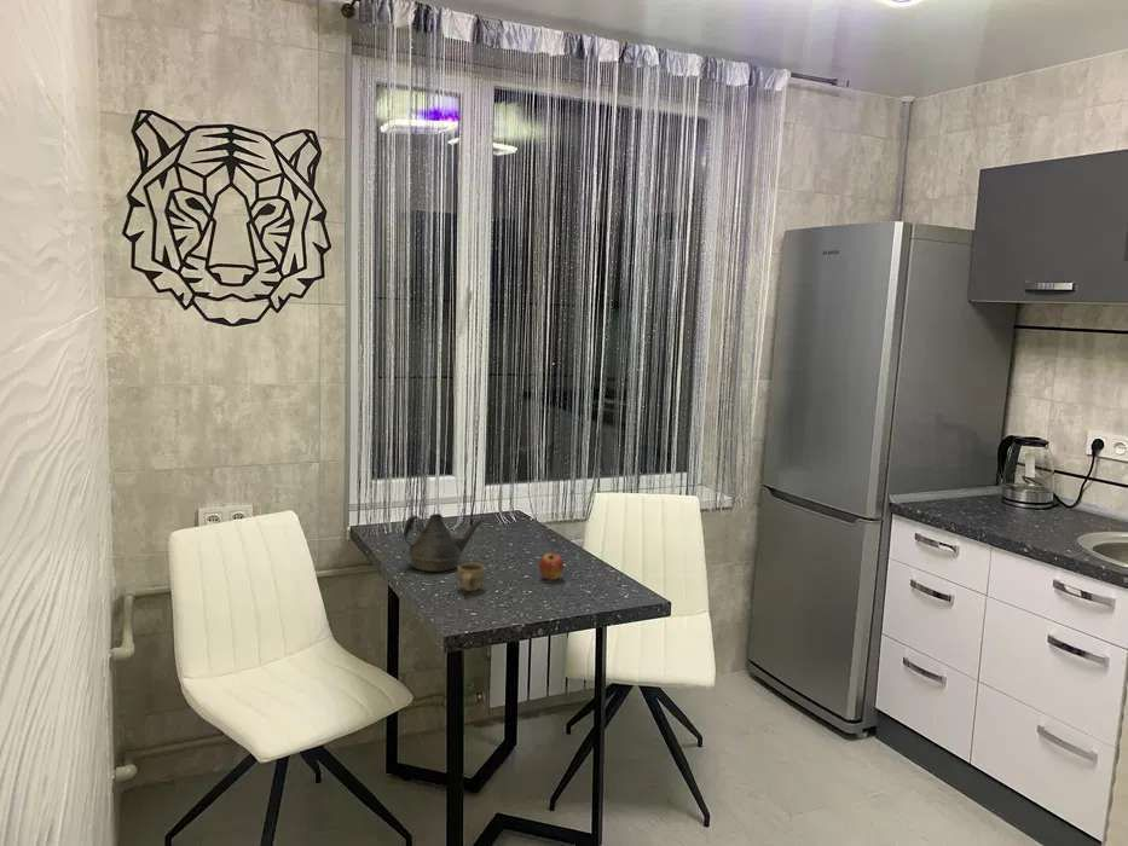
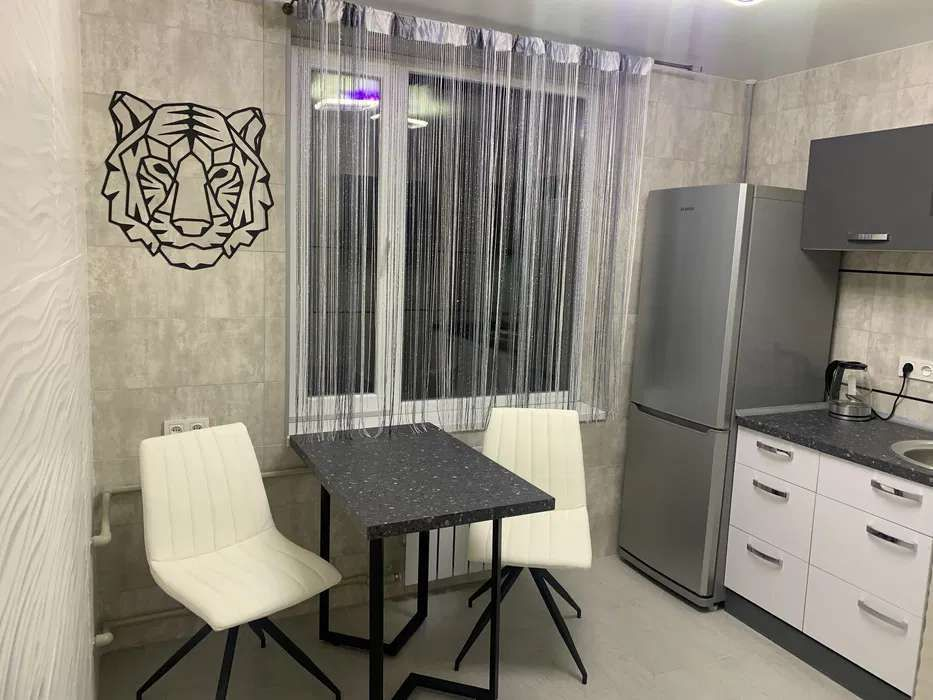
- fruit (550, 564)
- cup (468, 579)
- teapot (446, 539)
